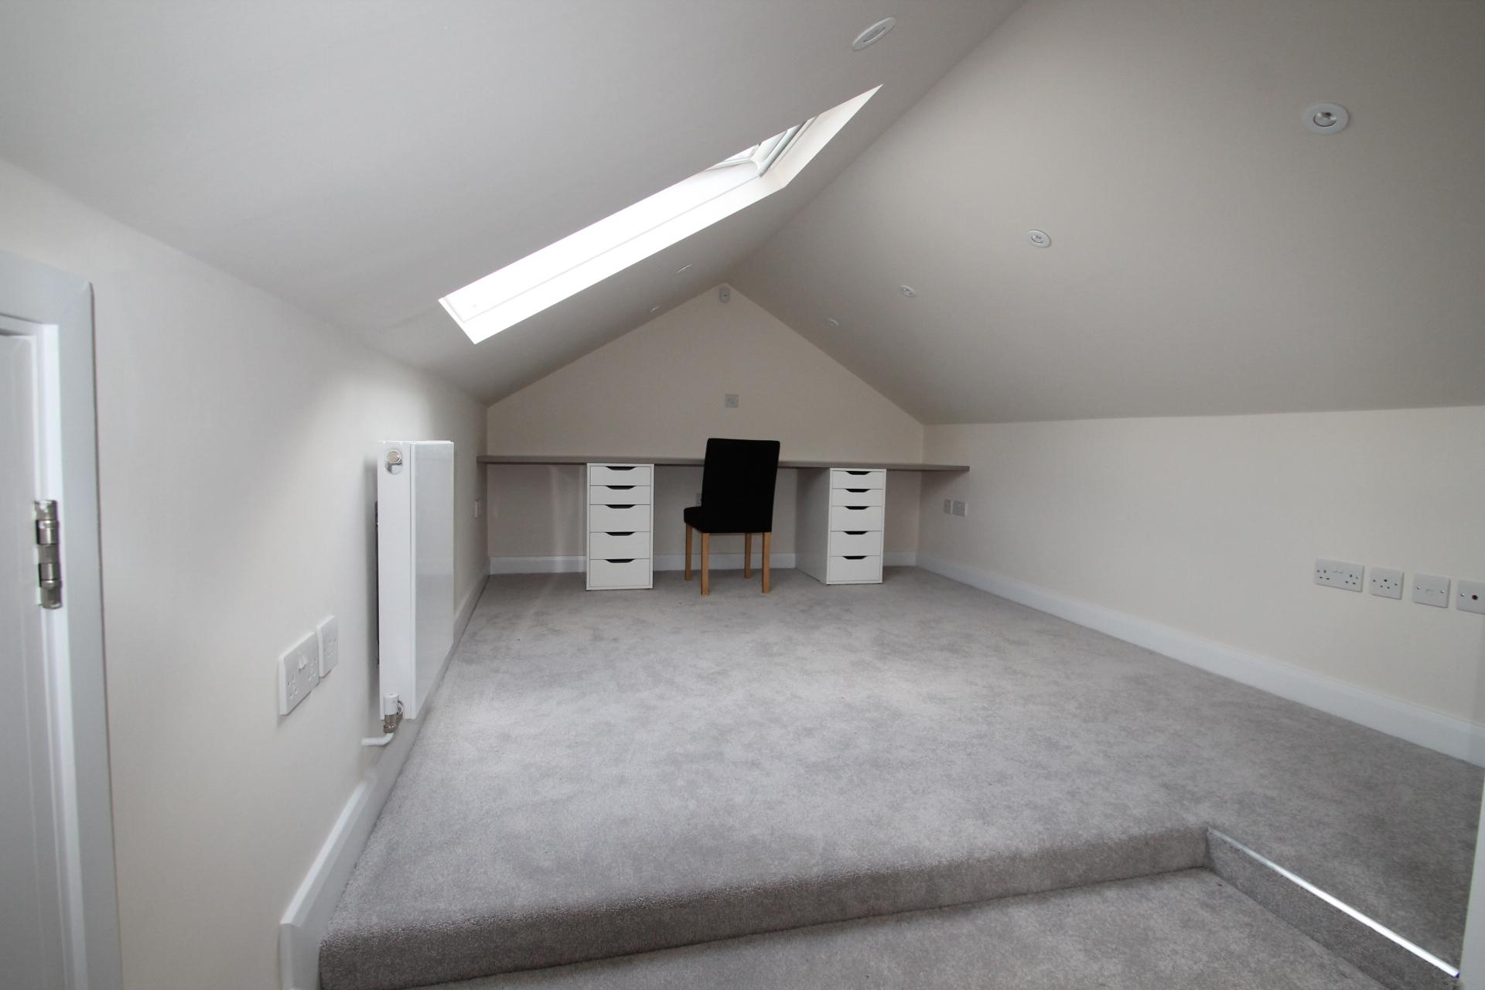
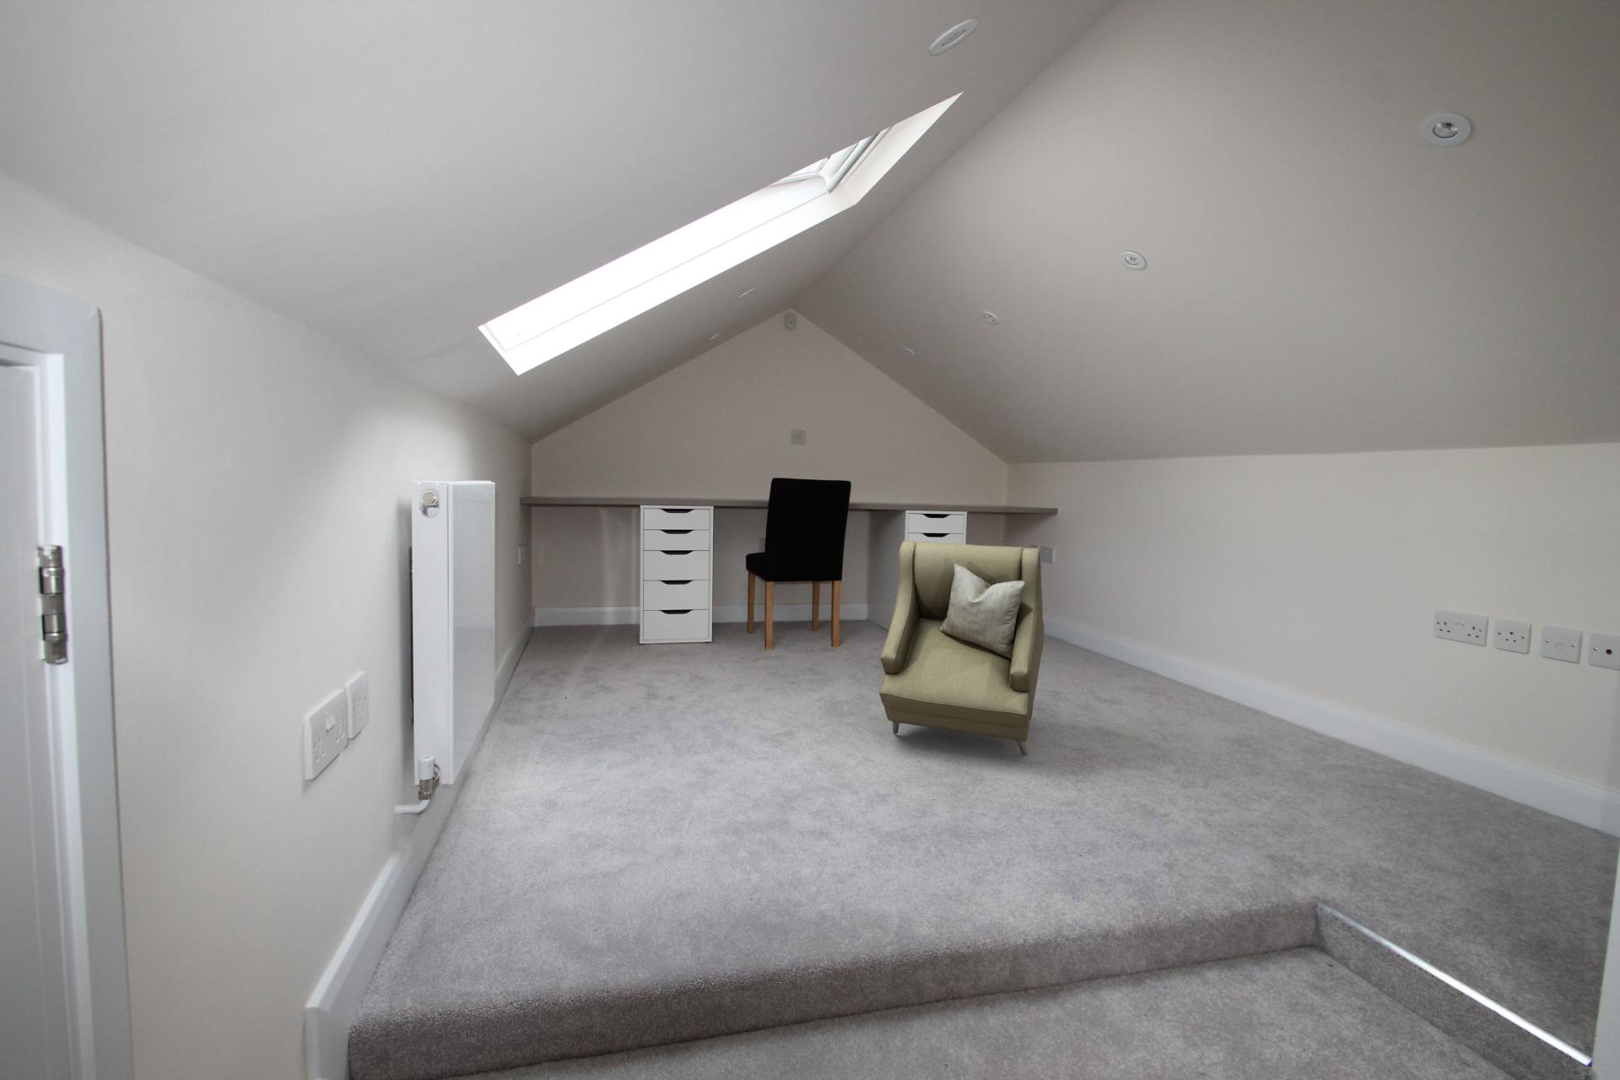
+ armchair (970, 636)
